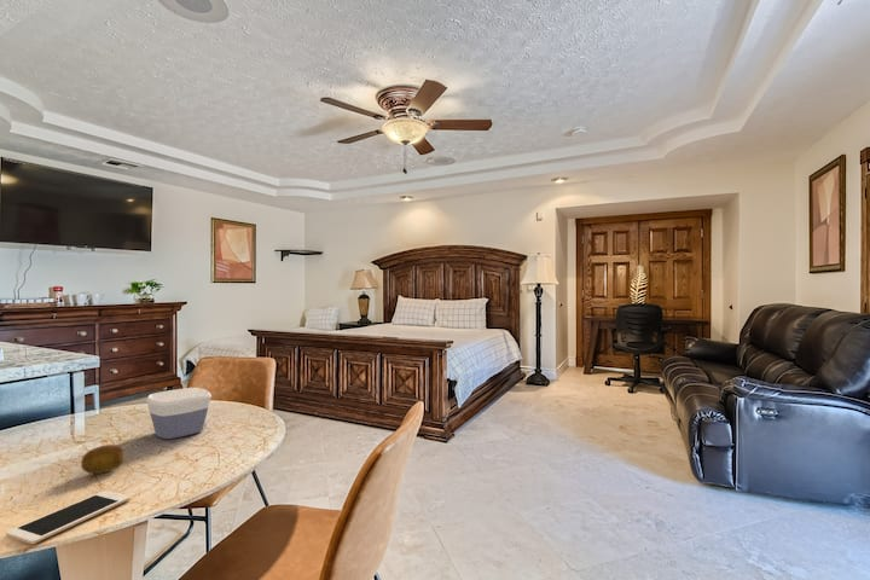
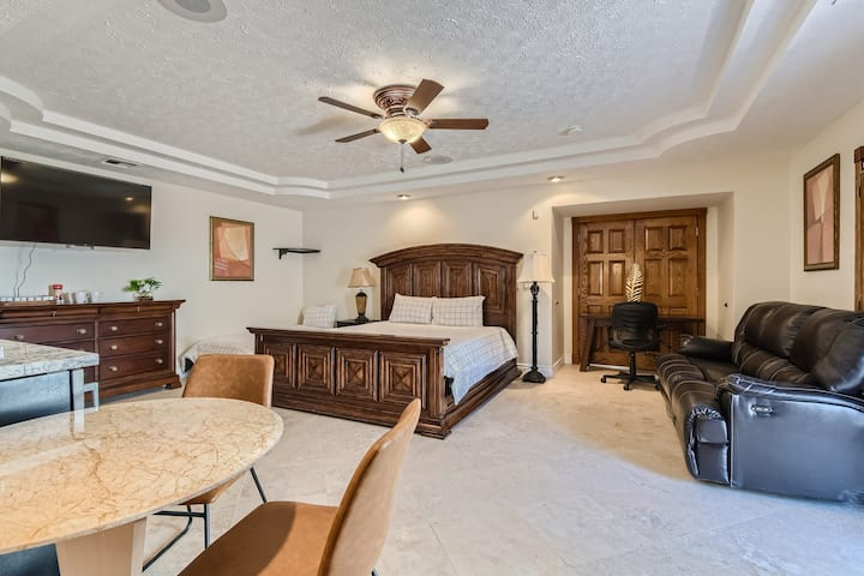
- fruit (103, 459)
- cell phone (72, 514)
- bowl (179, 412)
